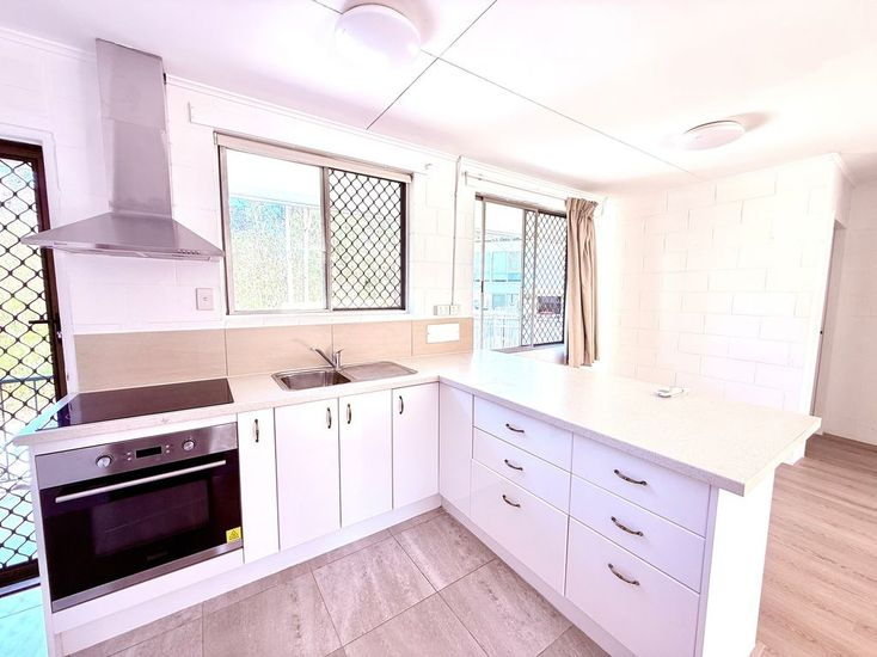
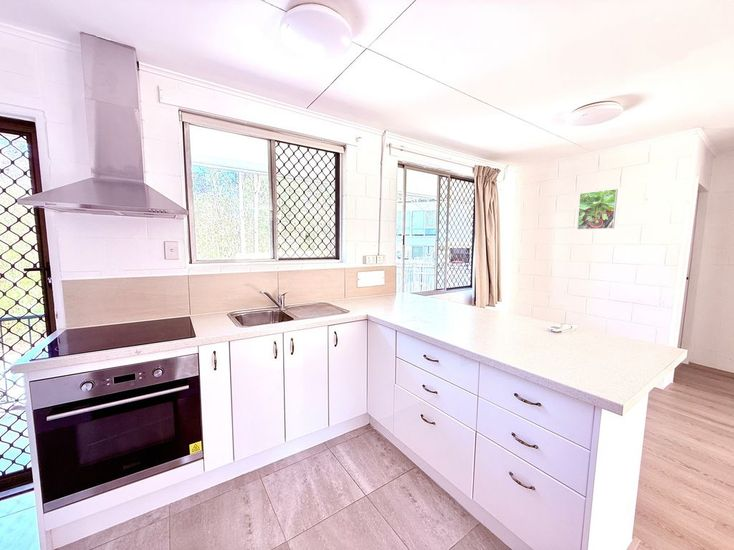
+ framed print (596, 210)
